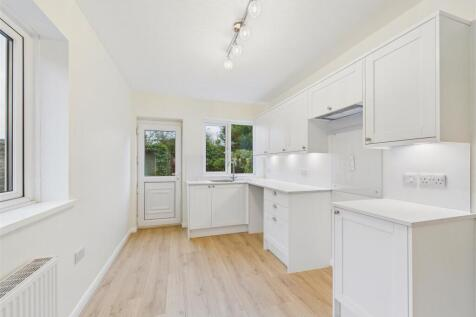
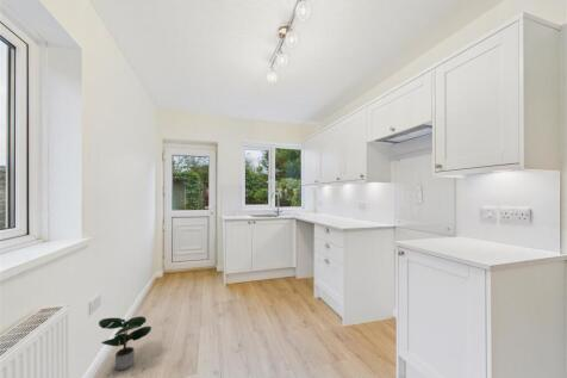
+ potted plant (125, 340)
